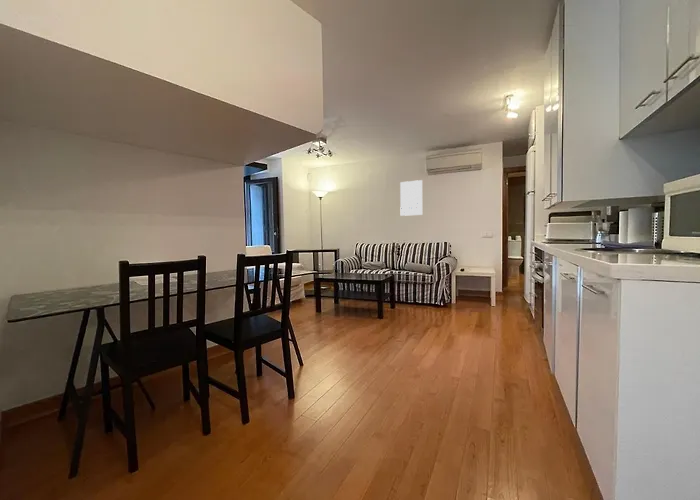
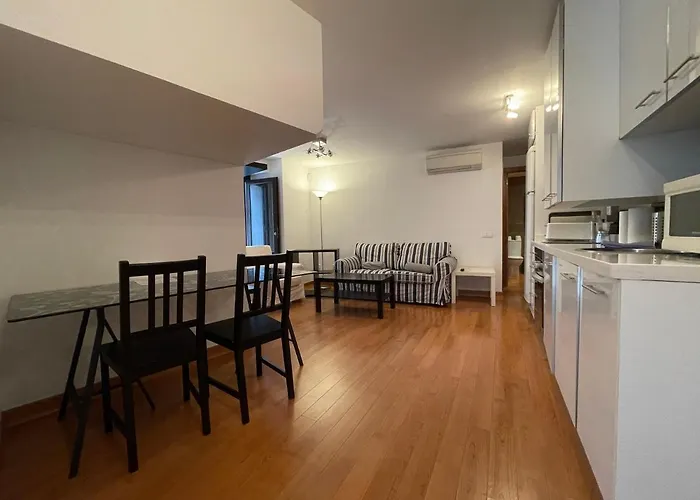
- wall art (411, 198)
